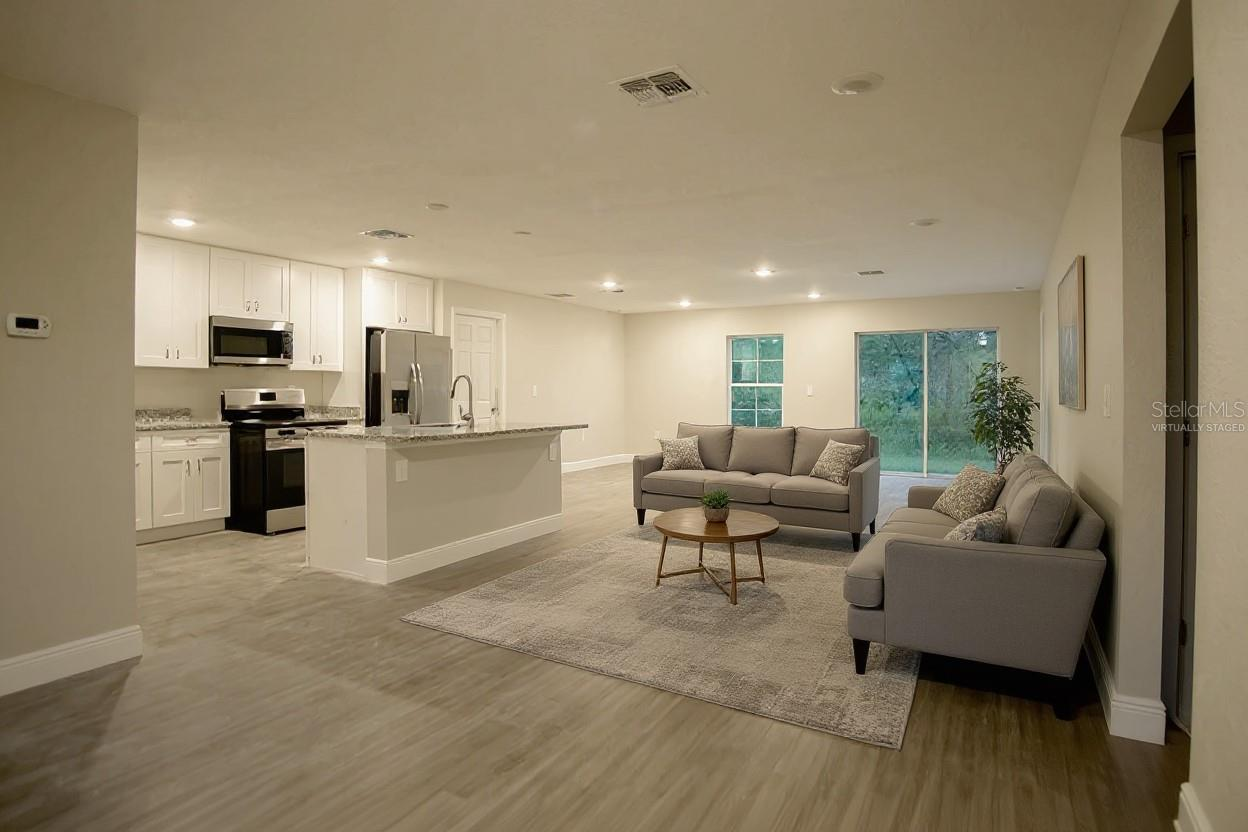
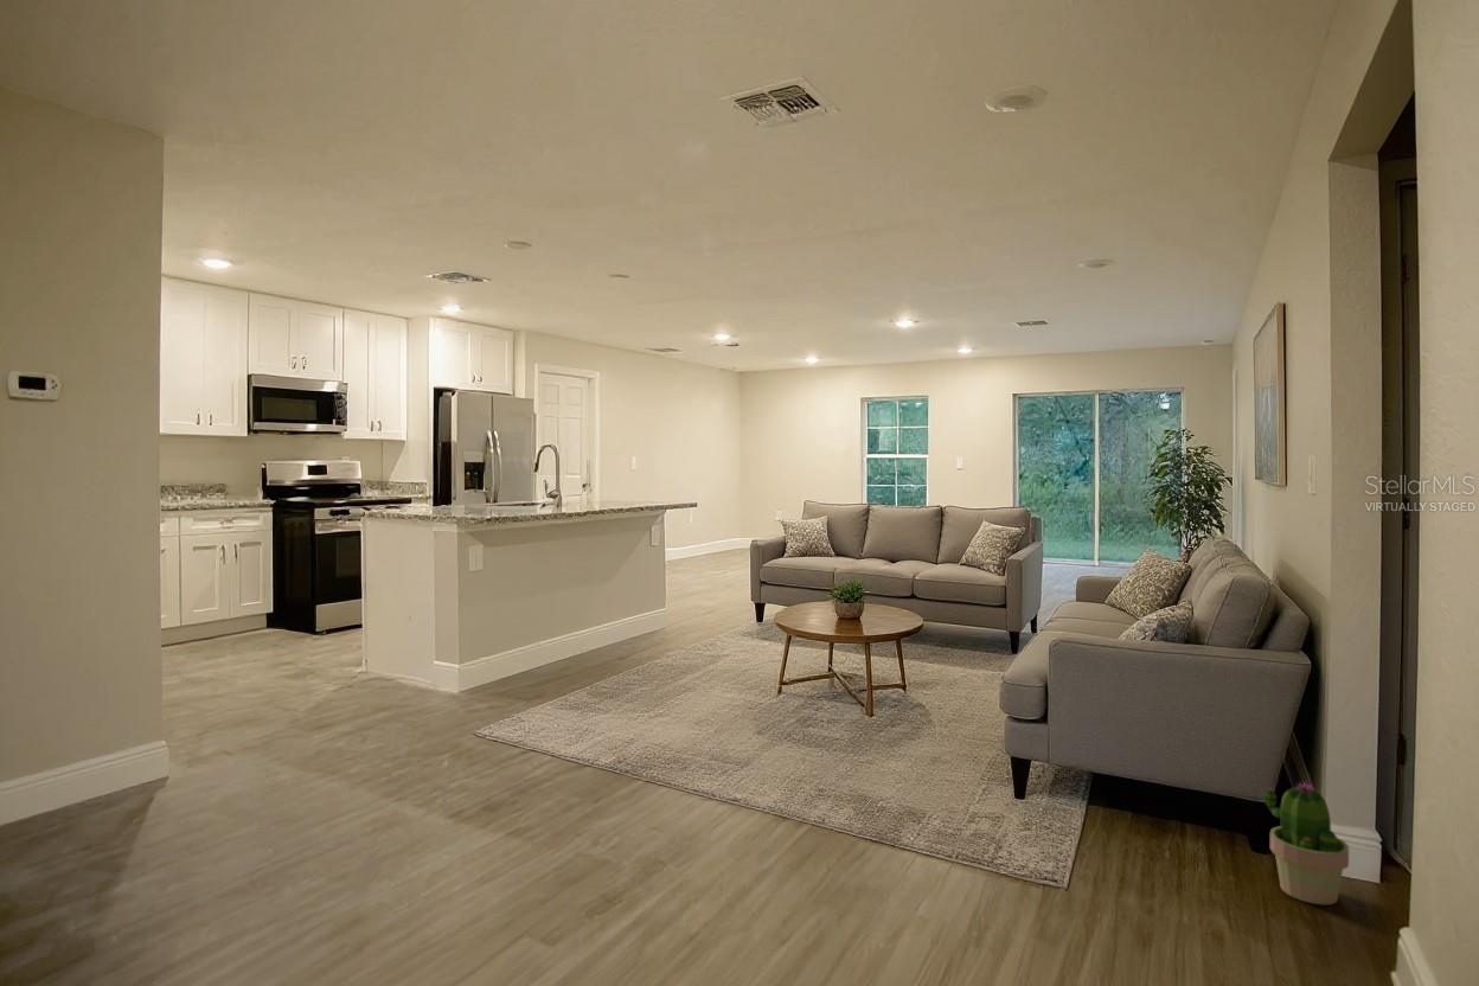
+ potted plant (1306, 837)
